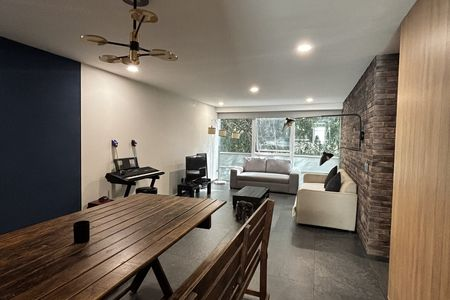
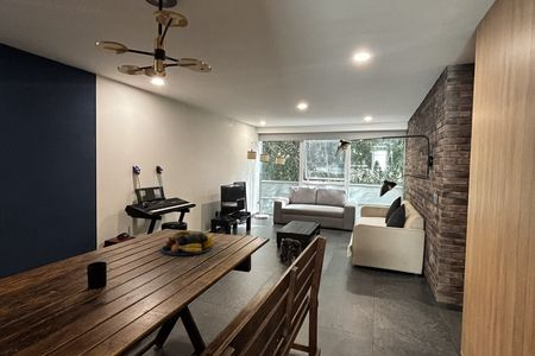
+ fruit bowl (187, 239)
